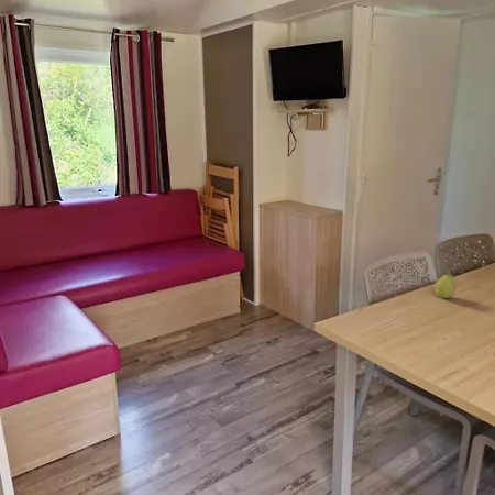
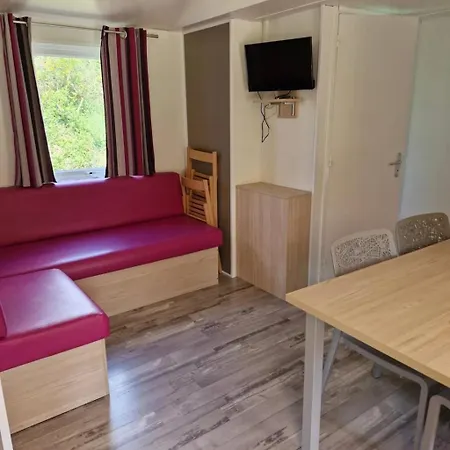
- fruit (446, 282)
